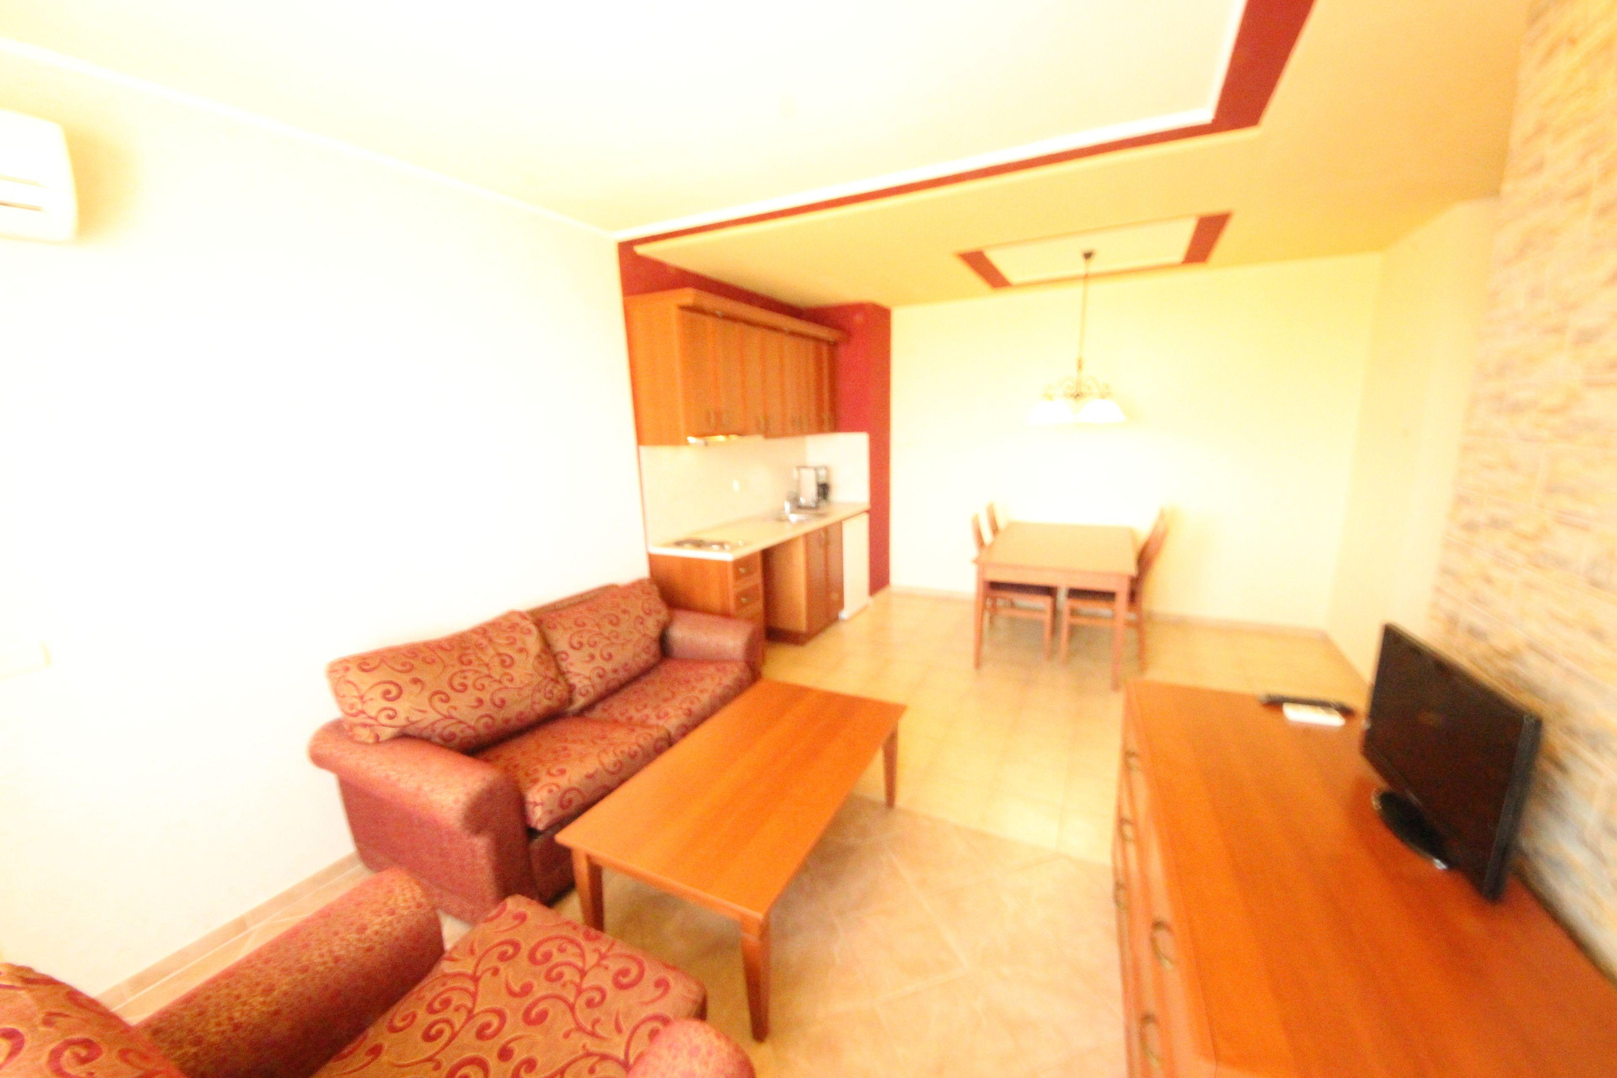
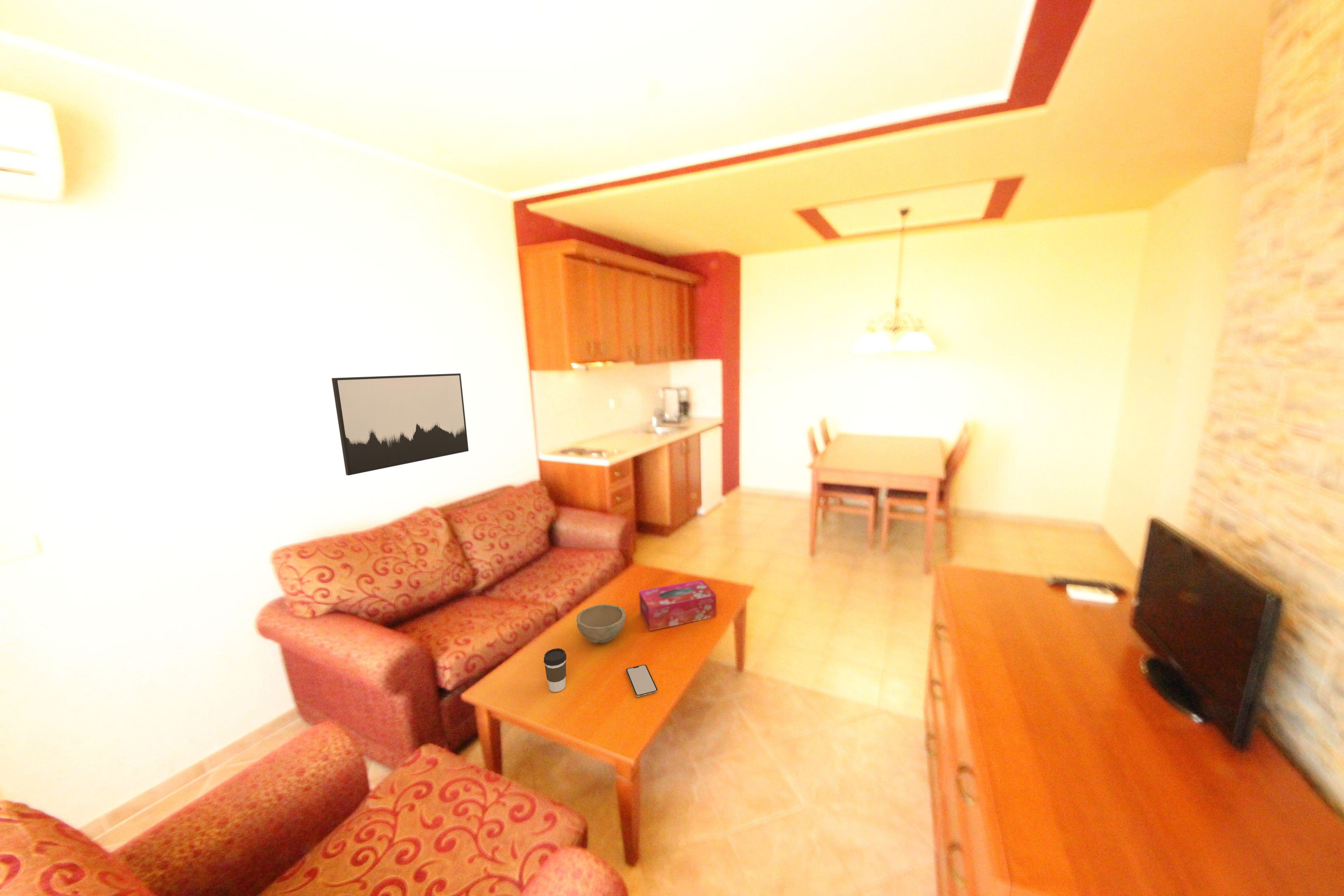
+ wall art (409, 419)
+ smartphone (641, 680)
+ tissue box (677, 604)
+ coffee cup (556, 670)
+ bowl (602, 628)
